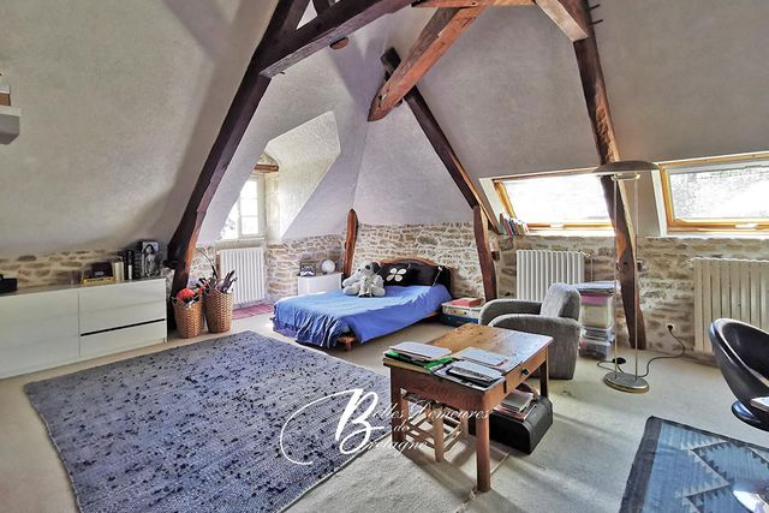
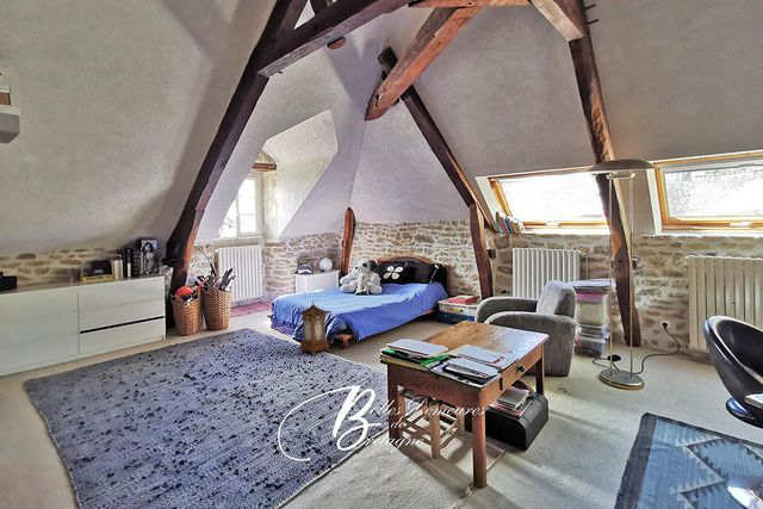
+ lantern (314, 325)
